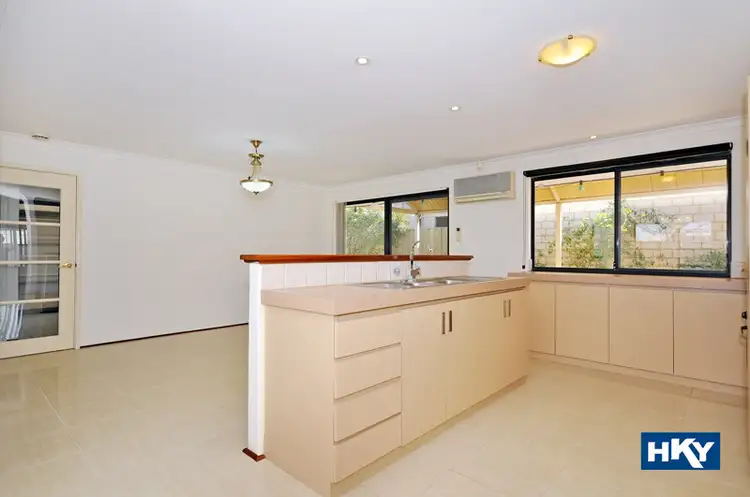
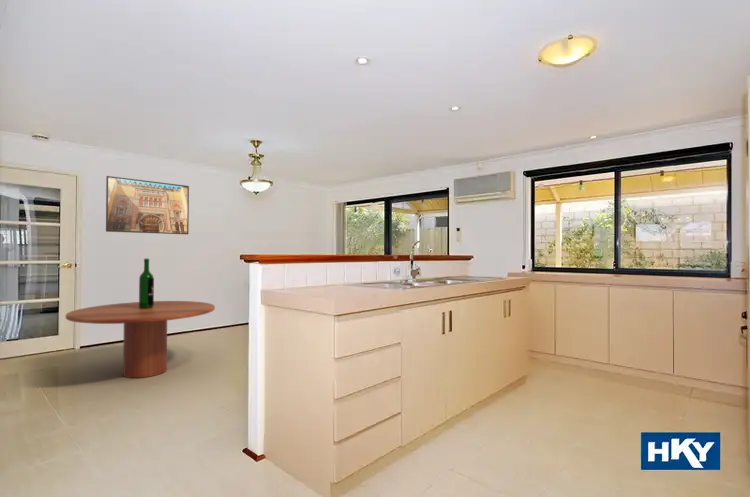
+ dining table (146, 315)
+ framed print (150, 207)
